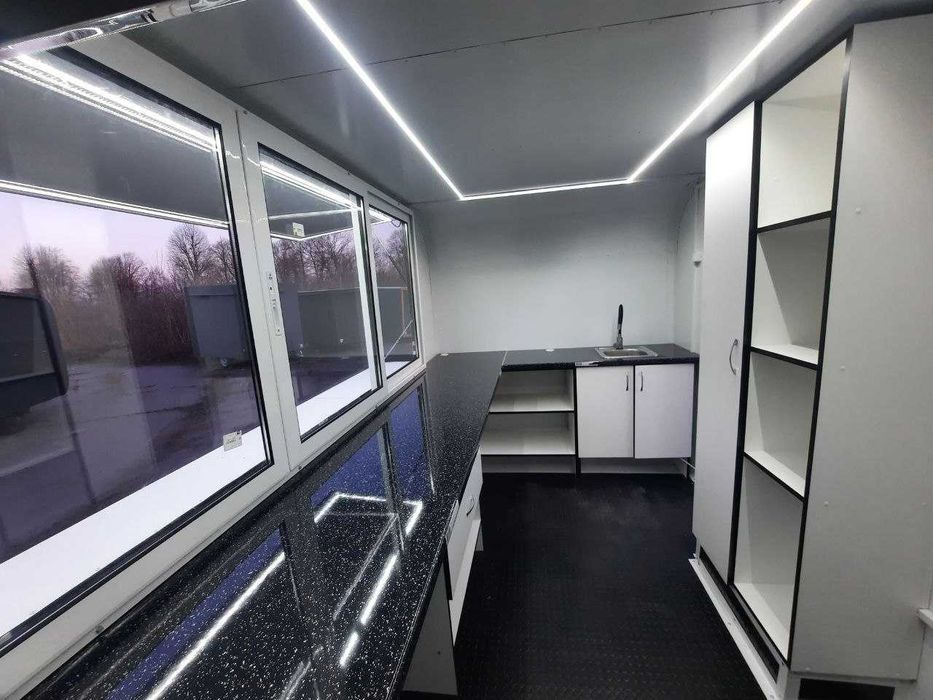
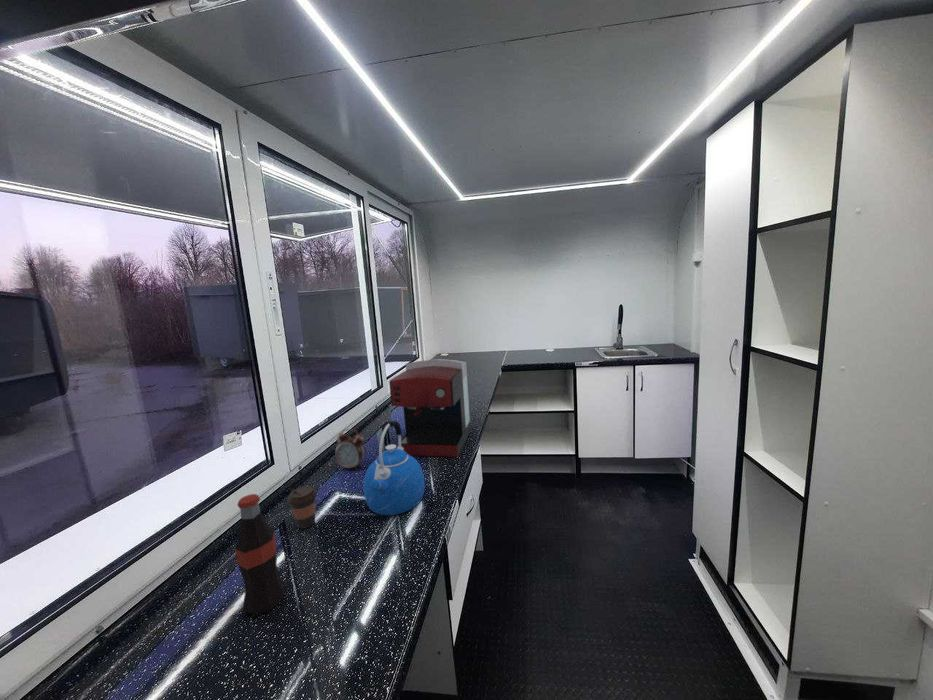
+ kettle (389, 465)
+ alarm clock (350, 448)
+ coffee maker (430, 405)
+ coffee cup (304, 507)
+ bottle (256, 550)
